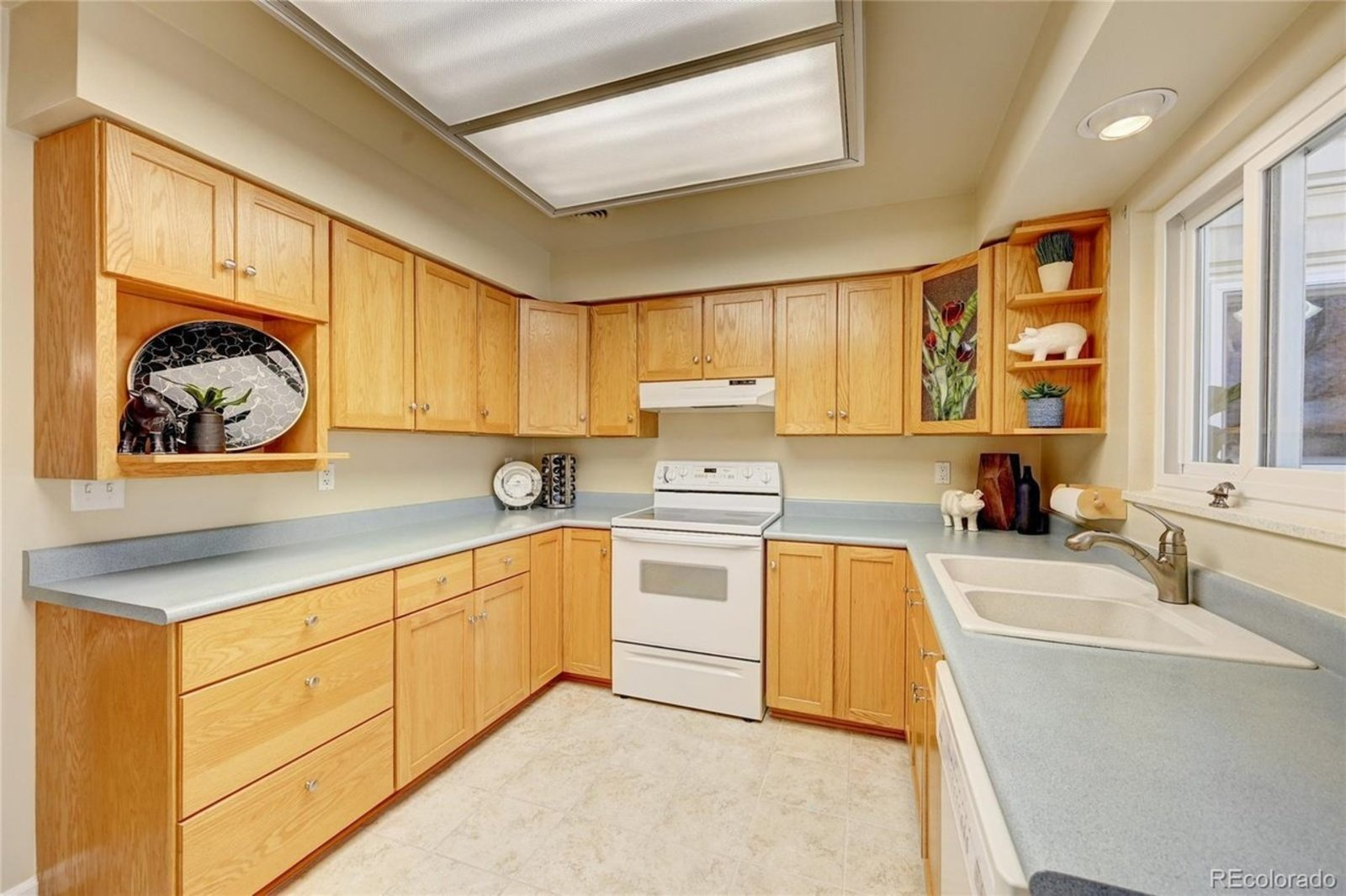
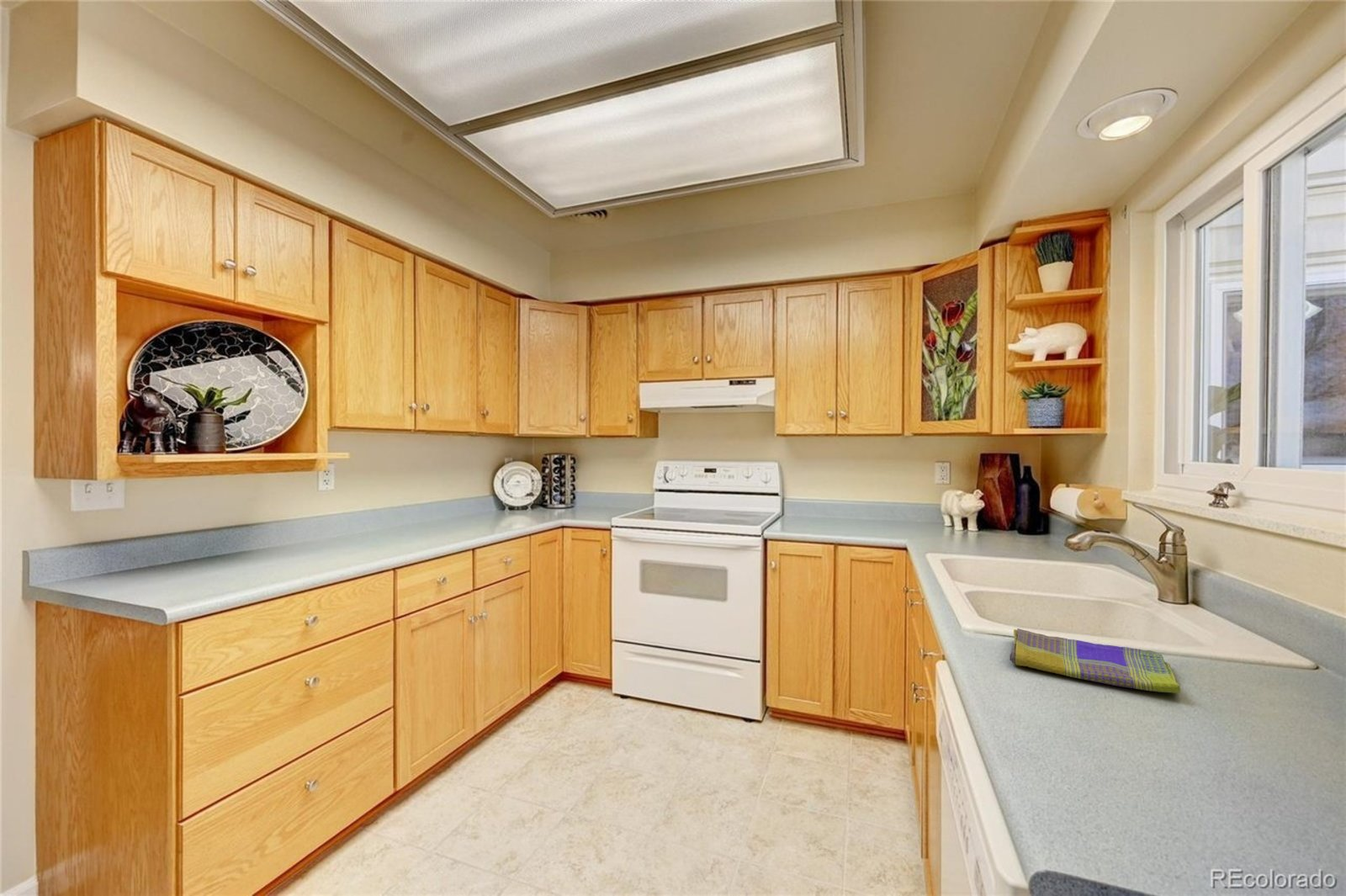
+ dish towel (1086, 658)
